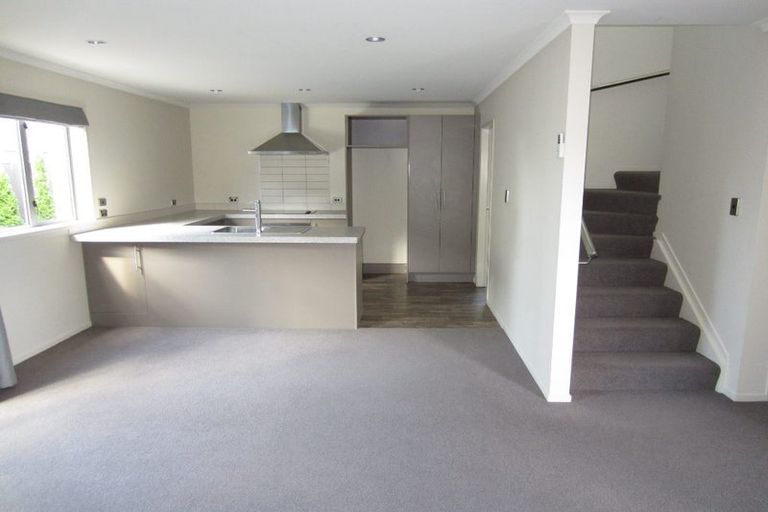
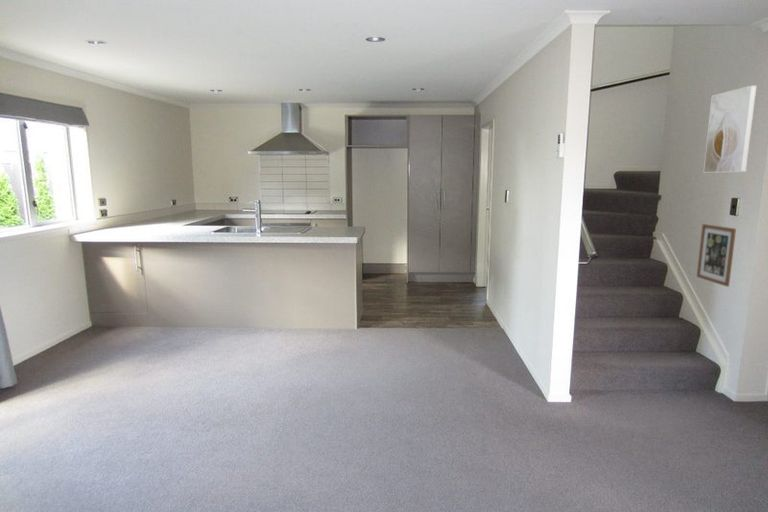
+ wall art (715, 254)
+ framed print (728, 132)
